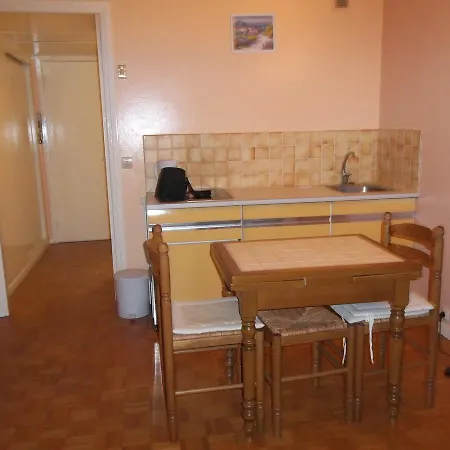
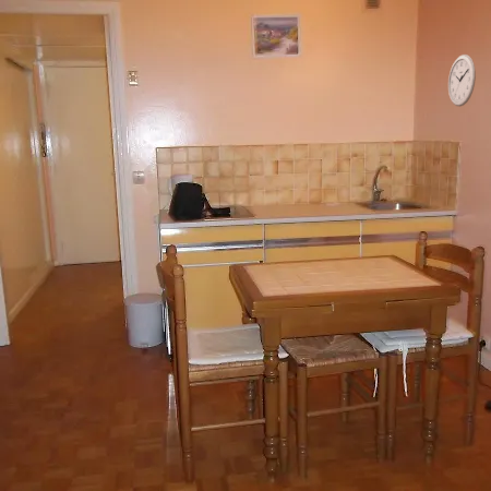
+ wall clock (460, 81)
